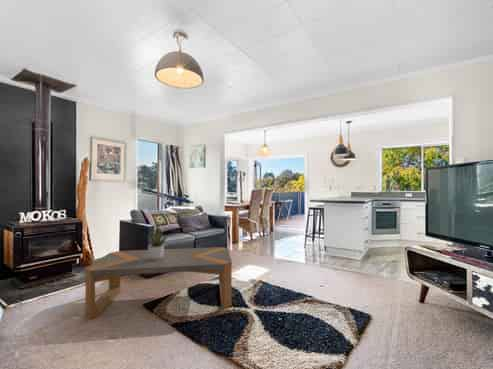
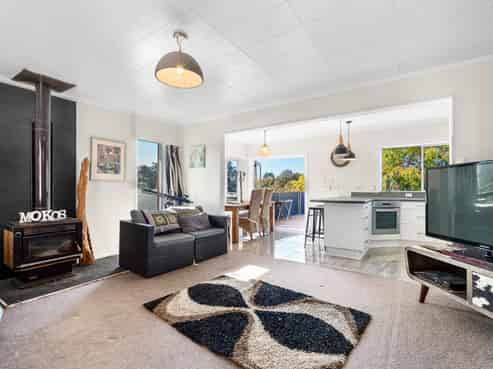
- coffee table (164, 272)
- potted plant (155, 240)
